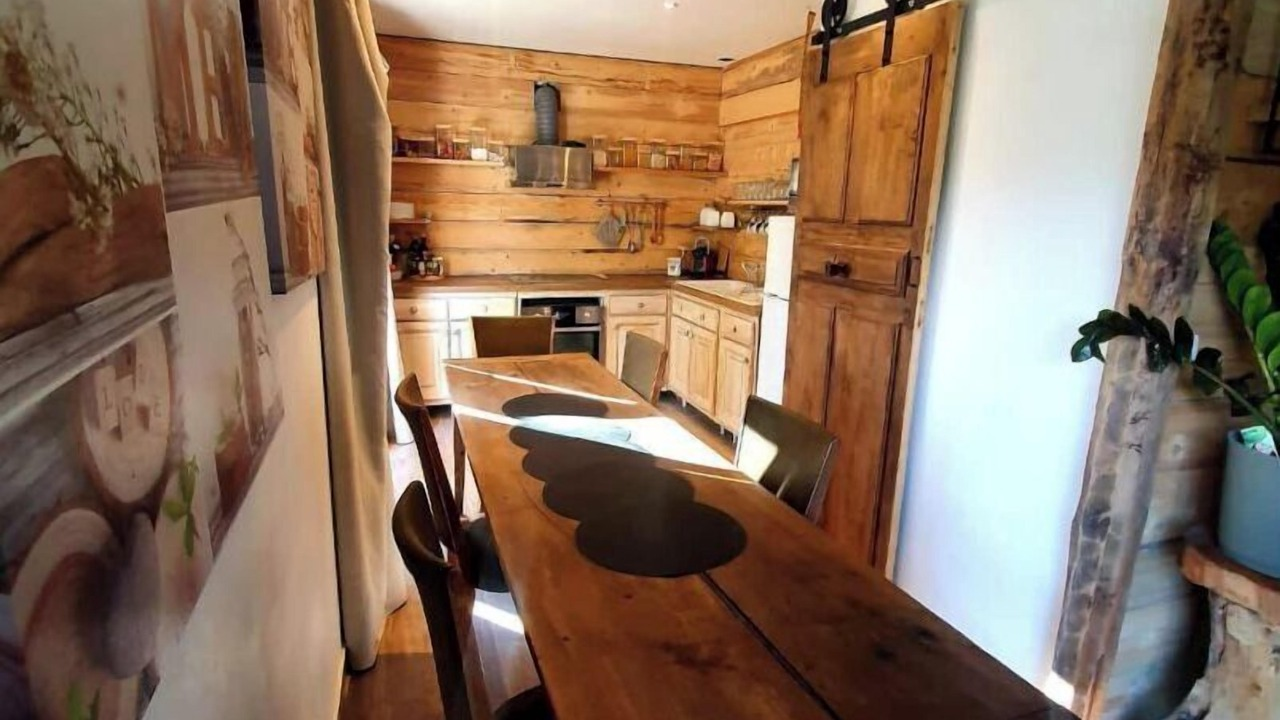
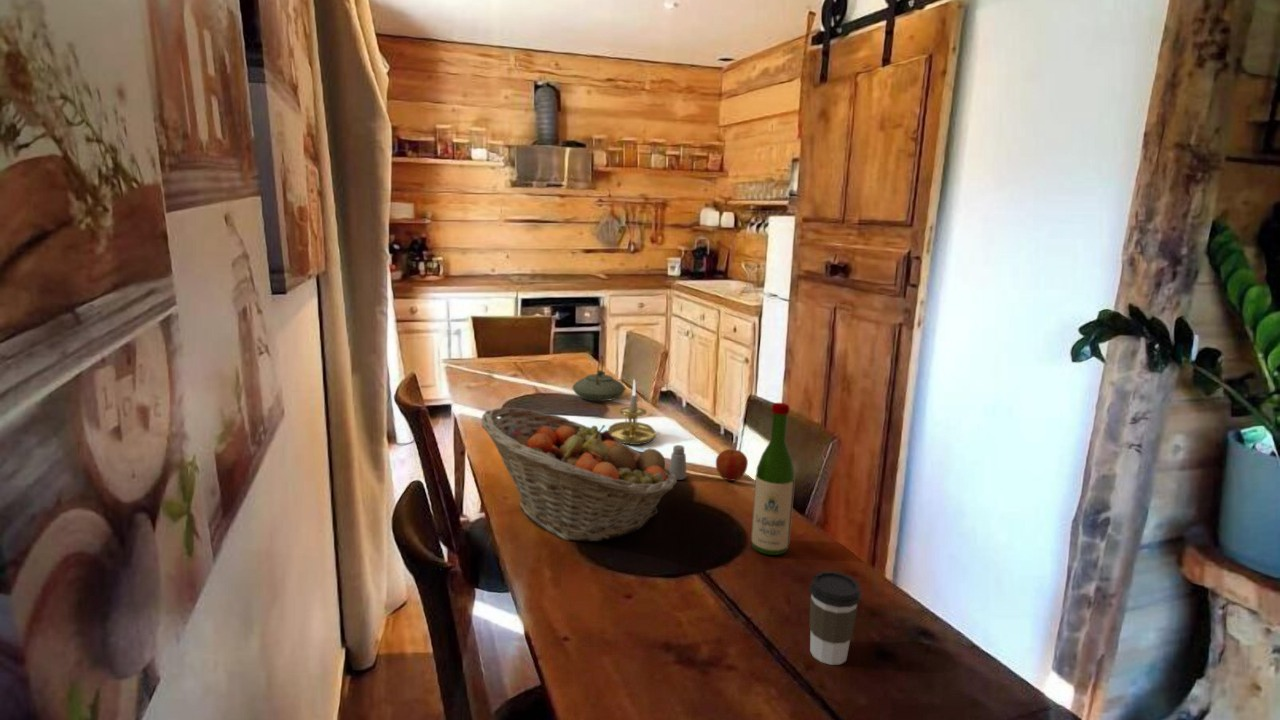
+ saltshaker (678, 461)
+ wine bottle (775, 477)
+ fruit basket (577, 463)
+ candle holder (632, 407)
+ coffee cup (832, 618)
+ teapot (599, 375)
+ apple (731, 464)
